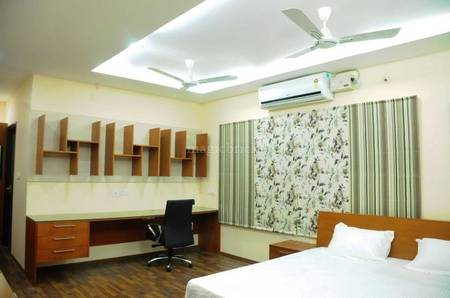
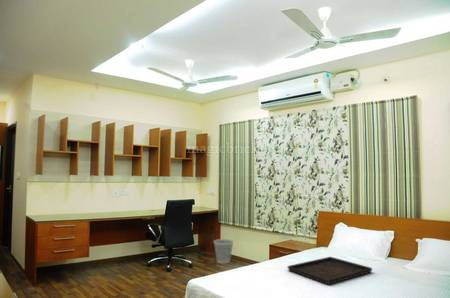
+ wastebasket (223, 251)
+ serving tray (329, 269)
